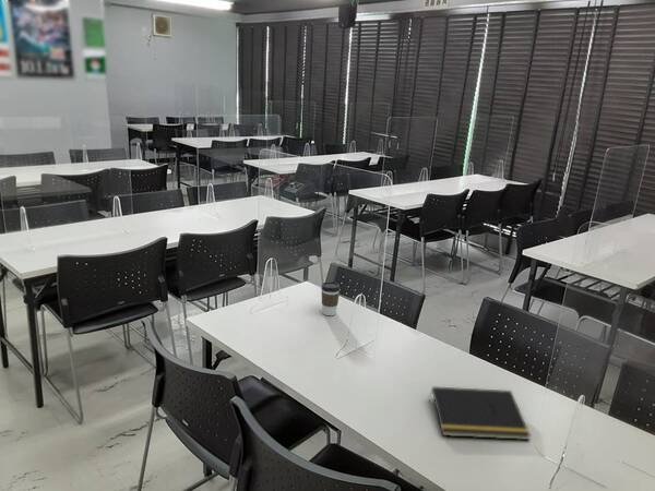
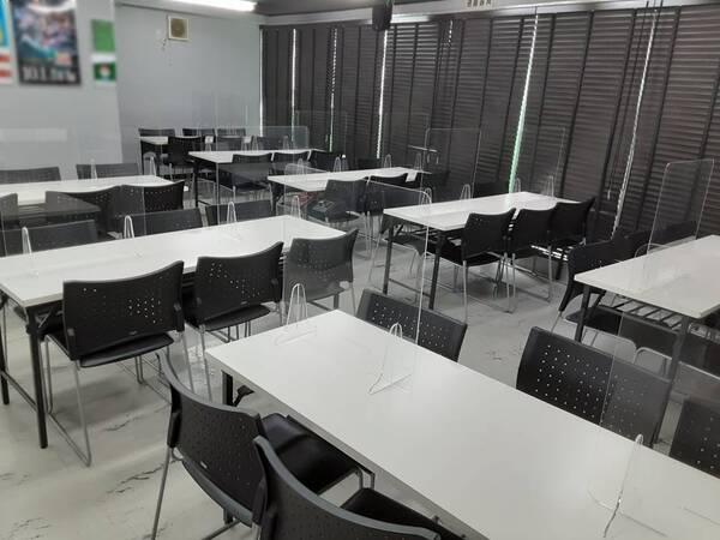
- coffee cup (330, 298)
- notepad (478, 411)
